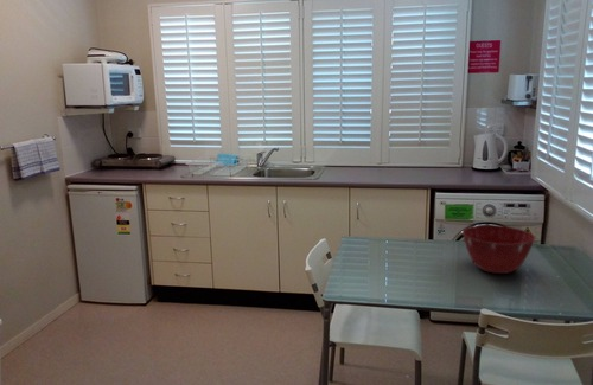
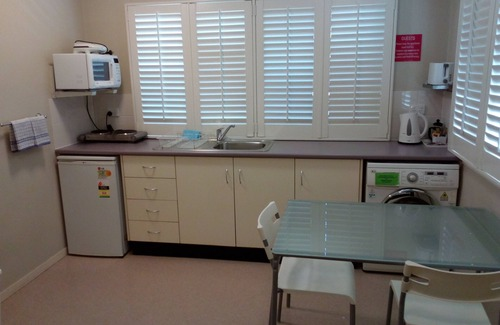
- mixing bowl (496, 250)
